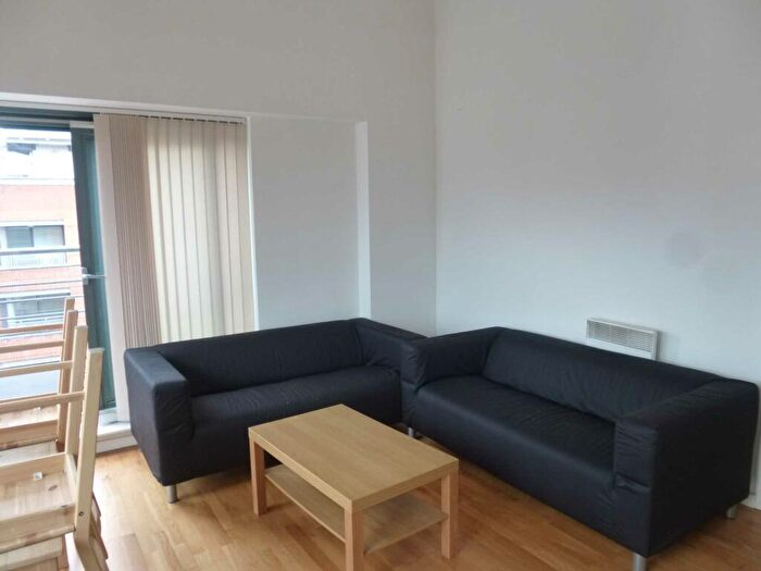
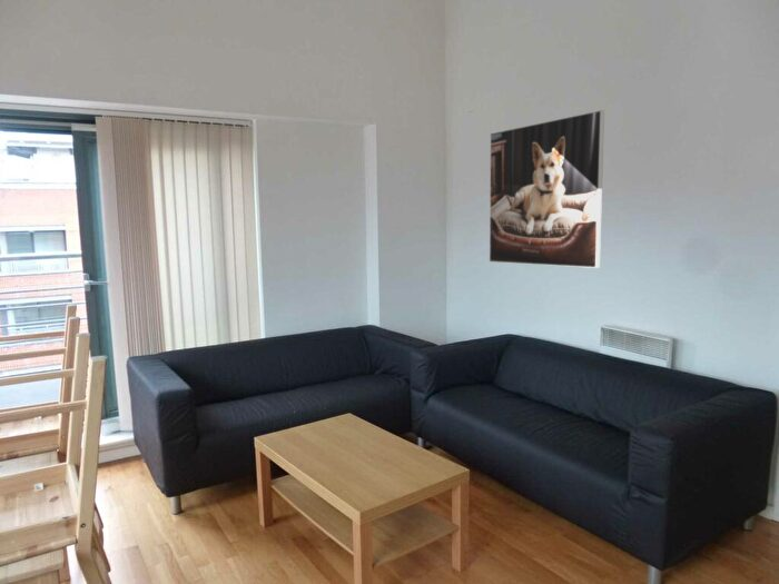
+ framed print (540, 195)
